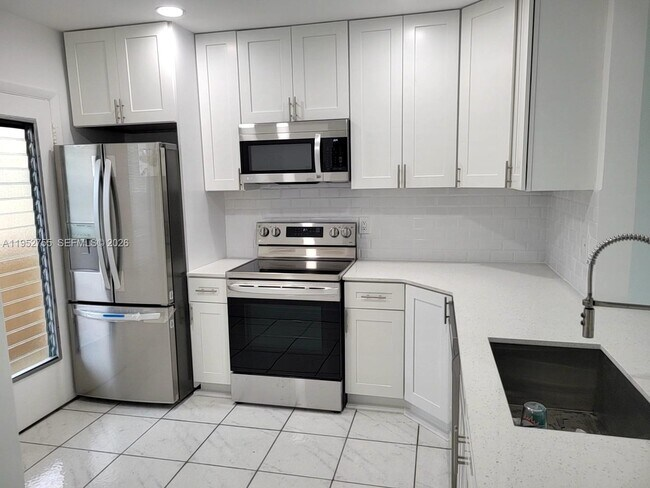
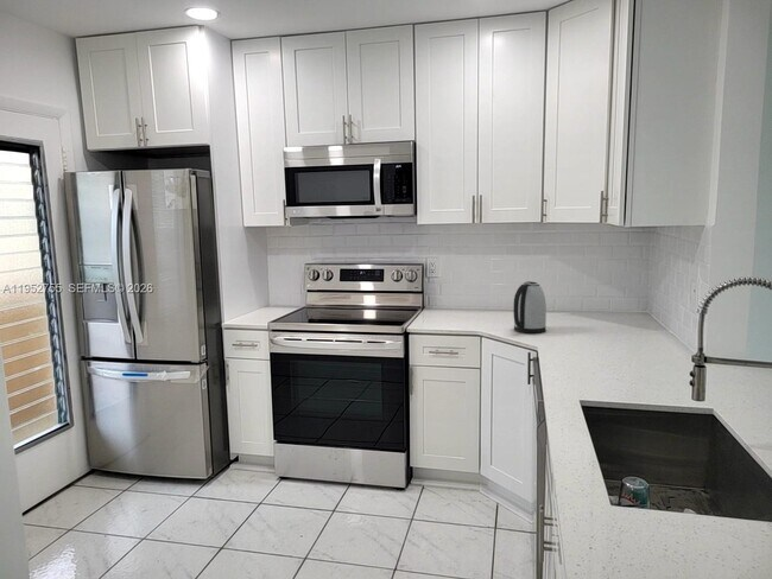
+ kettle (526, 306)
